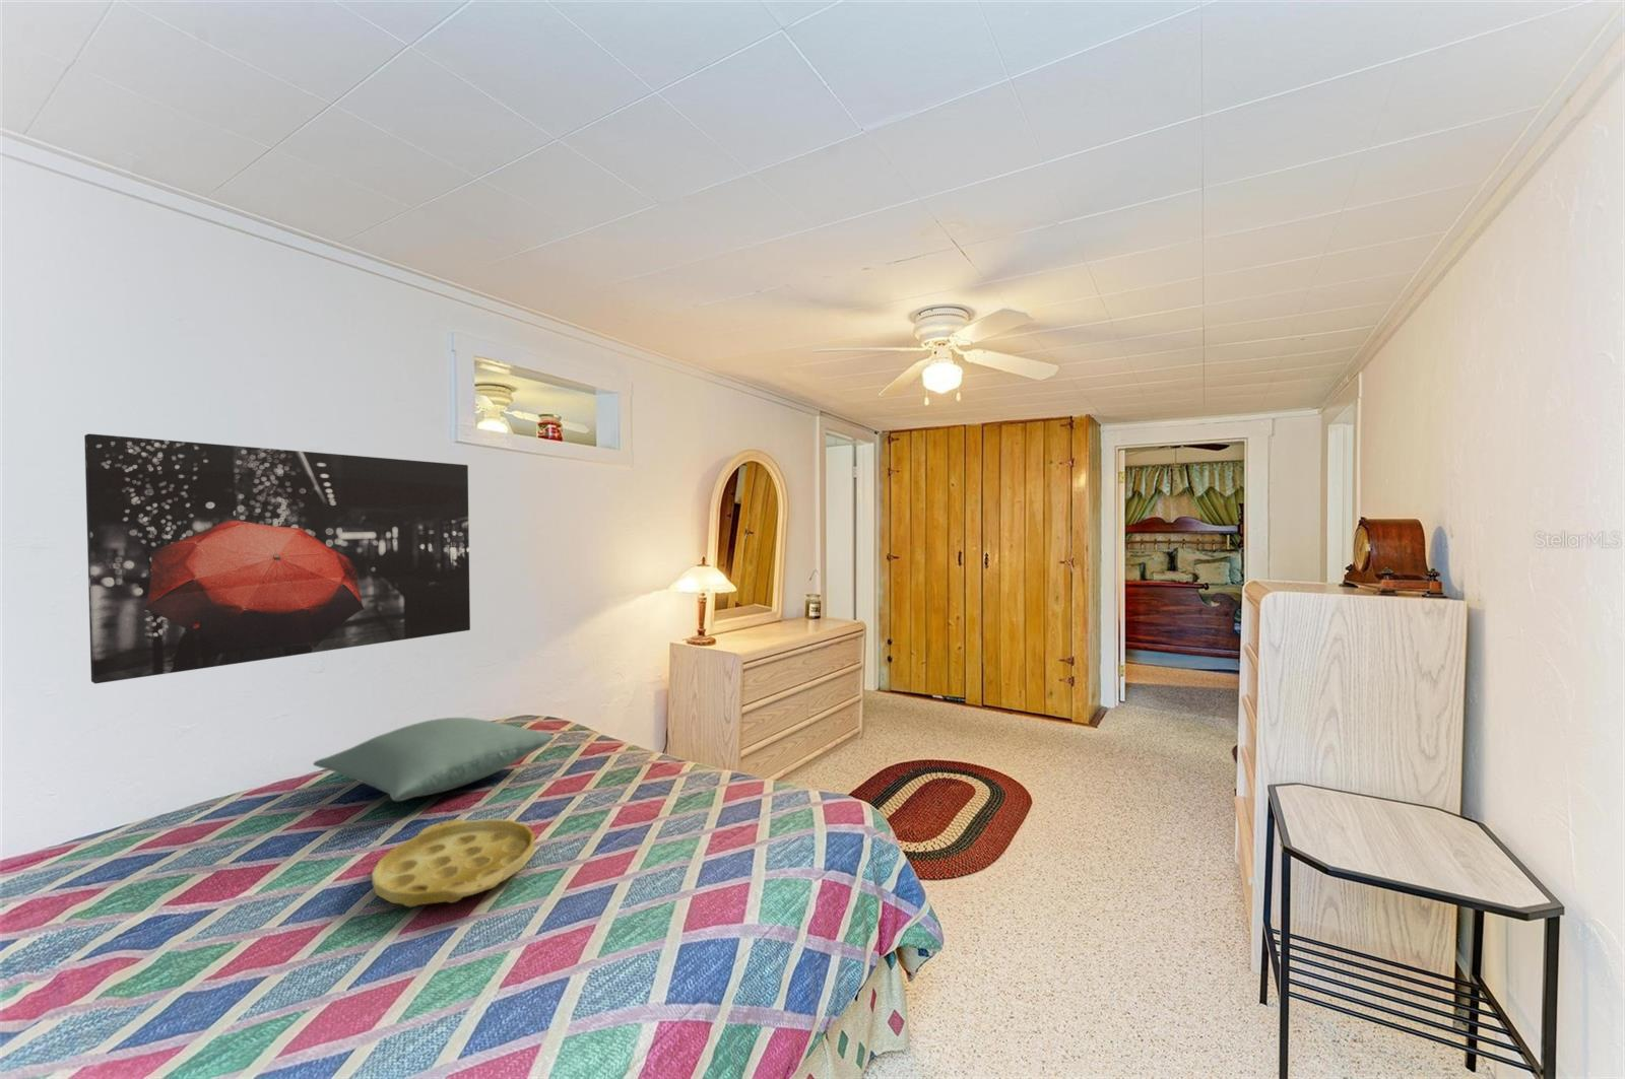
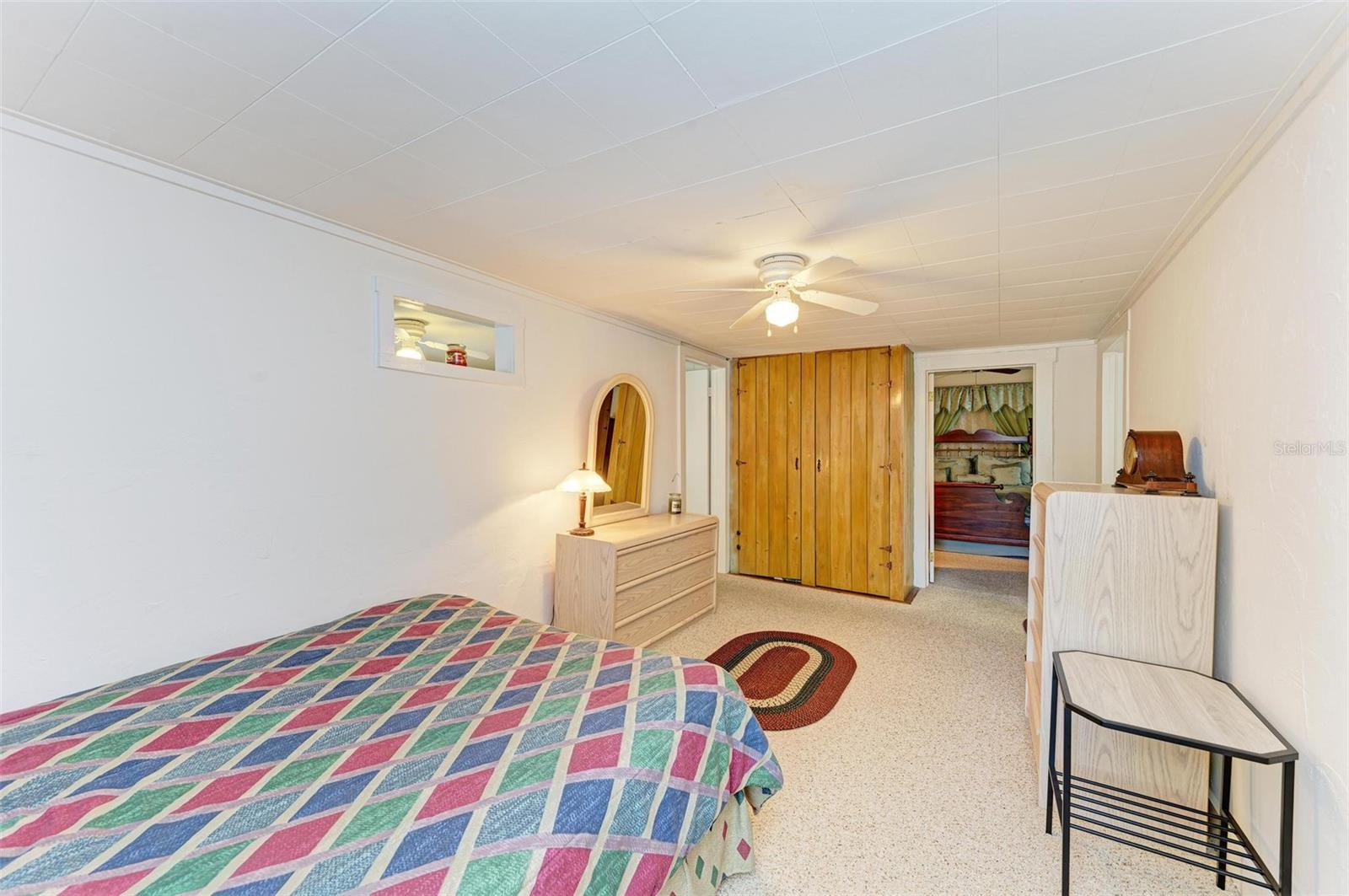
- pillow (438, 751)
- tray (458, 862)
- wall art (316, 553)
